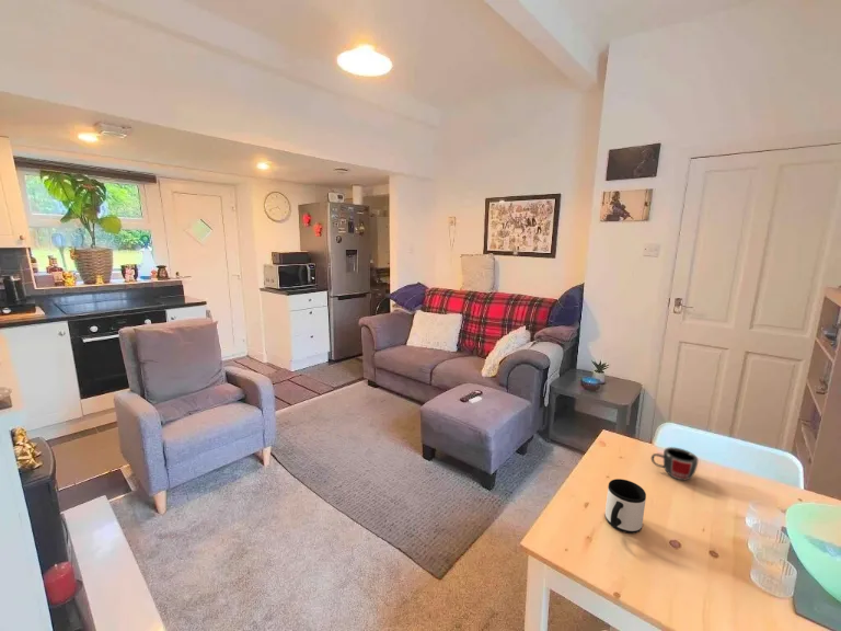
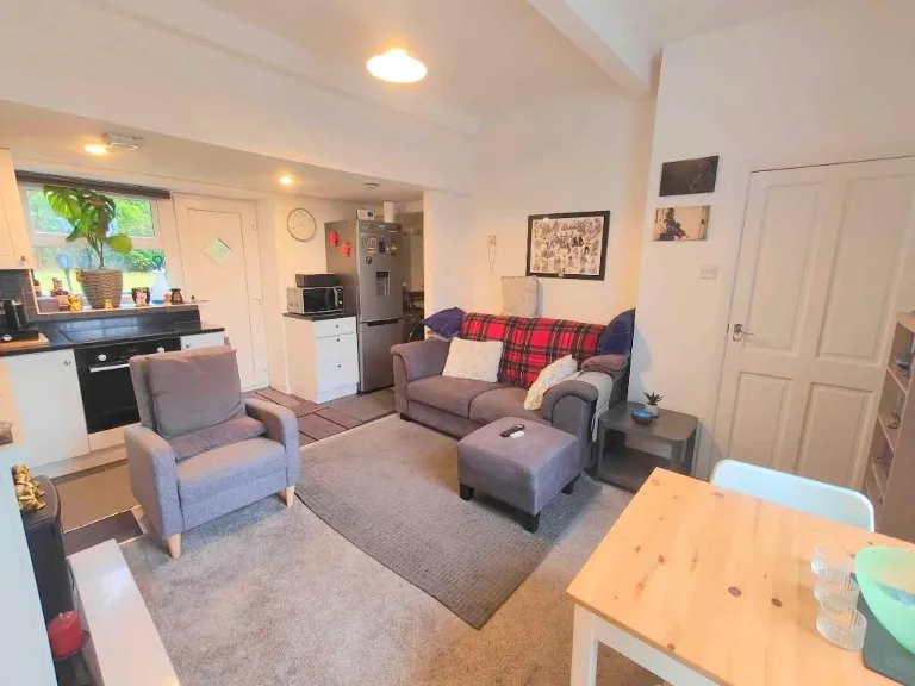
- mug (622, 507)
- mug (672, 462)
